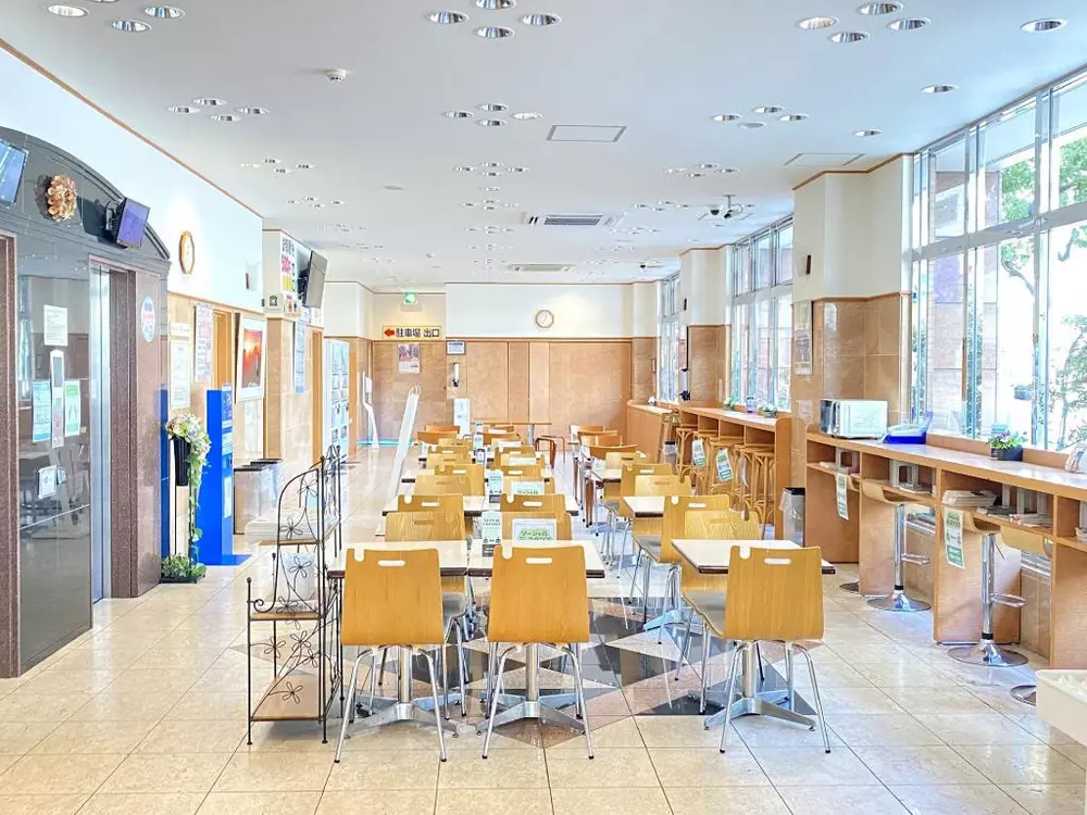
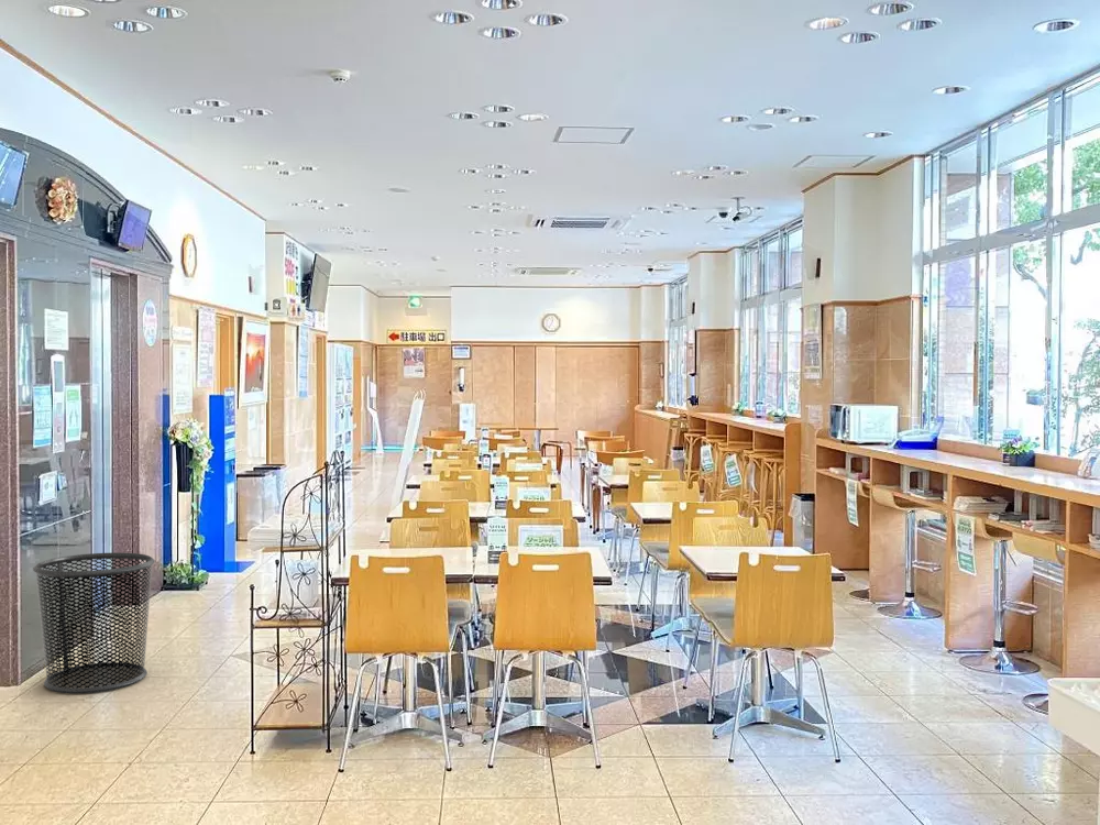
+ waste bin (96, 619)
